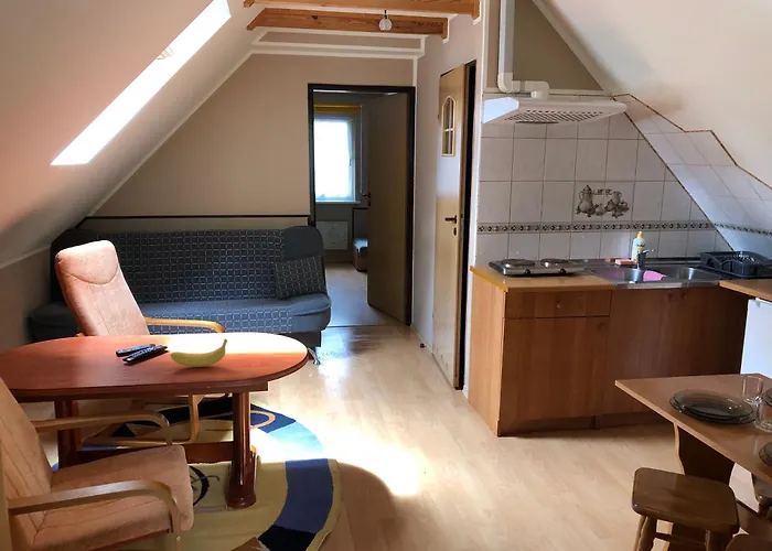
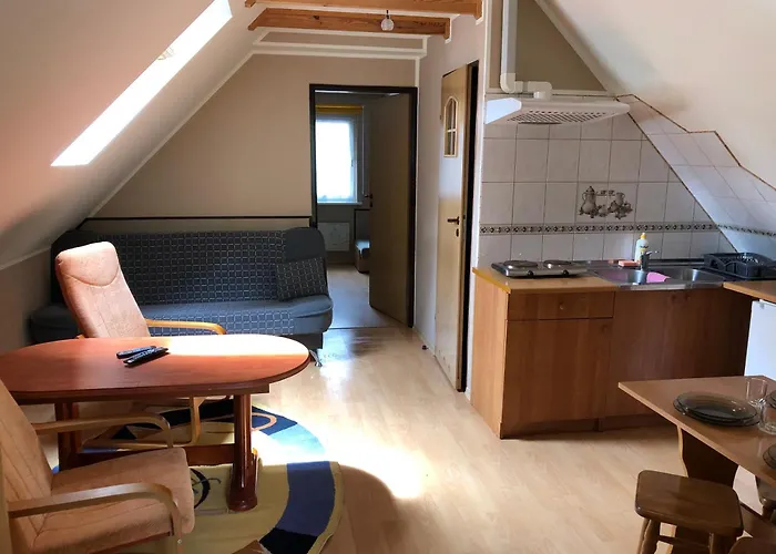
- fruit (199, 354)
